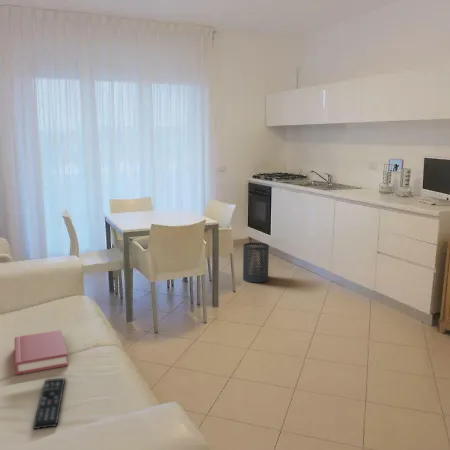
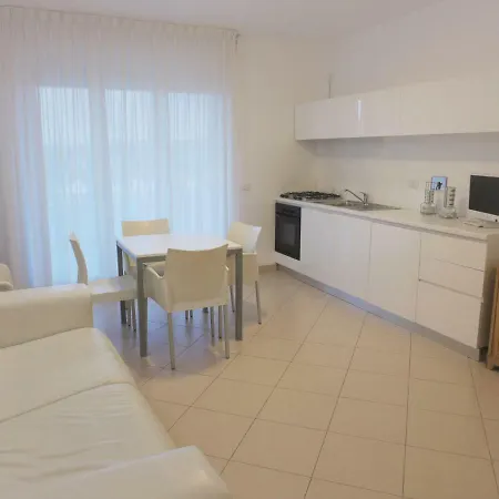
- remote control (50, 400)
- hardback book (40, 350)
- trash can (255, 262)
